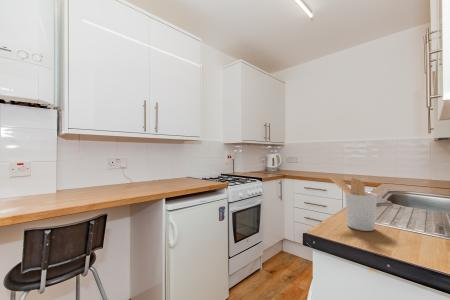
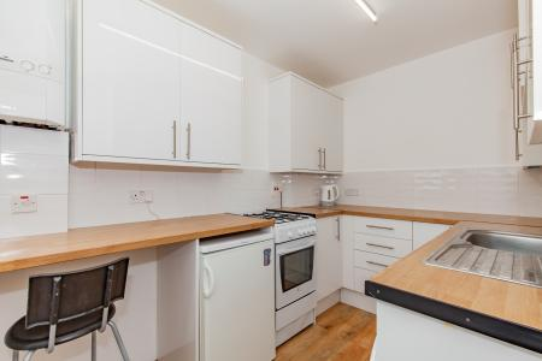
- utensil holder (352, 200)
